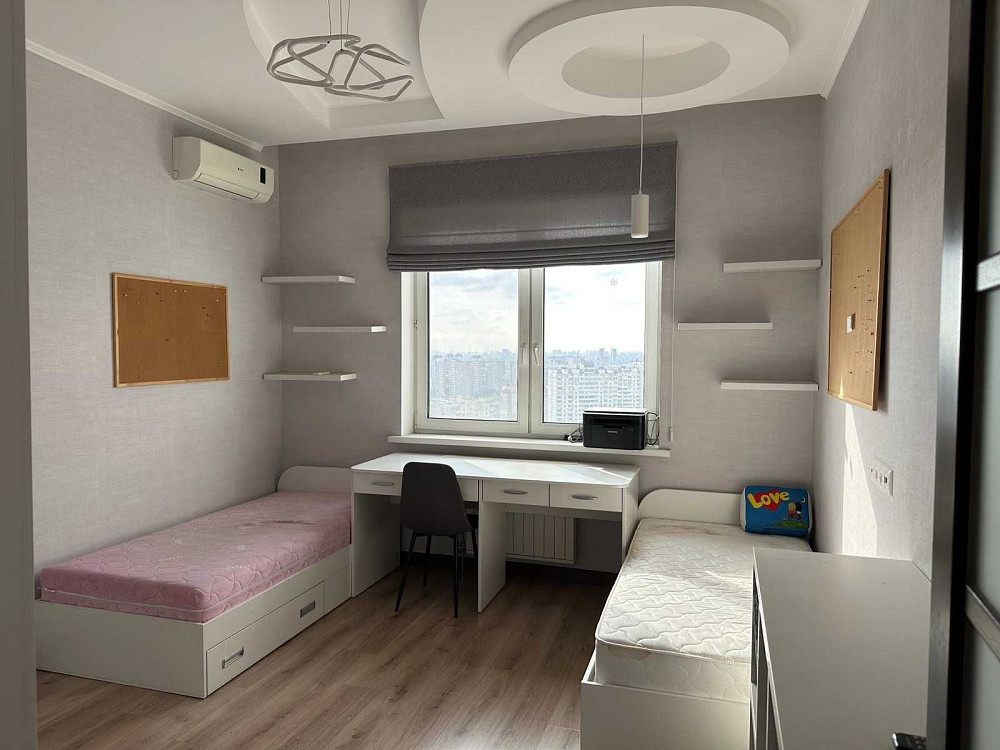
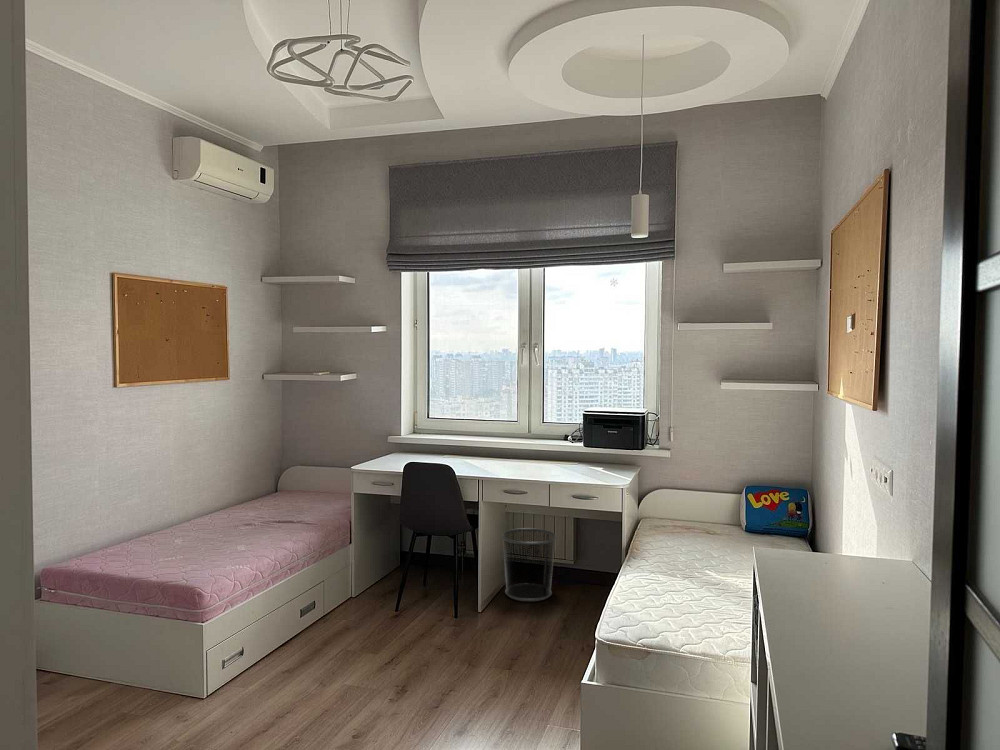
+ waste bin (528, 563)
